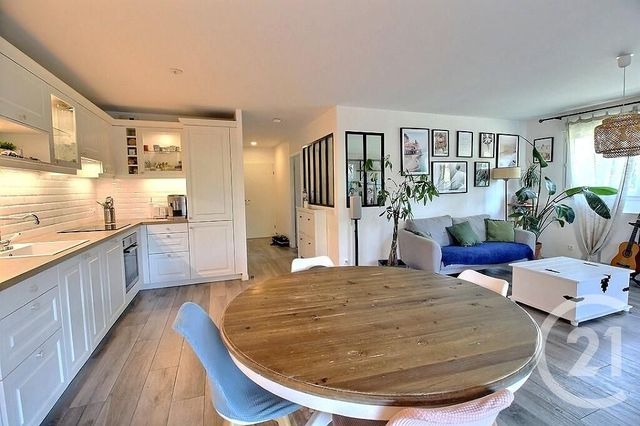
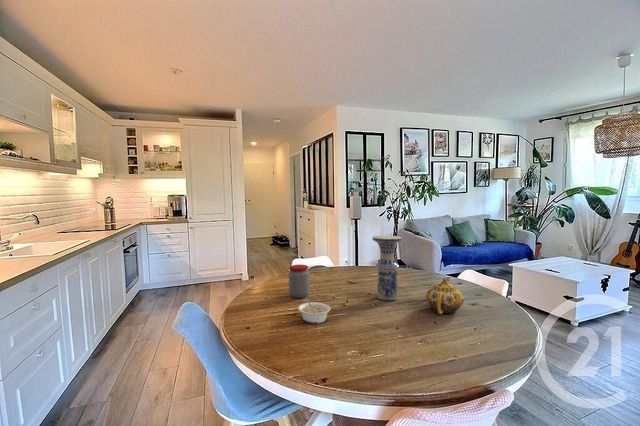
+ jar (299, 280)
+ vase (387, 267)
+ legume (313, 312)
+ teapot (444, 293)
